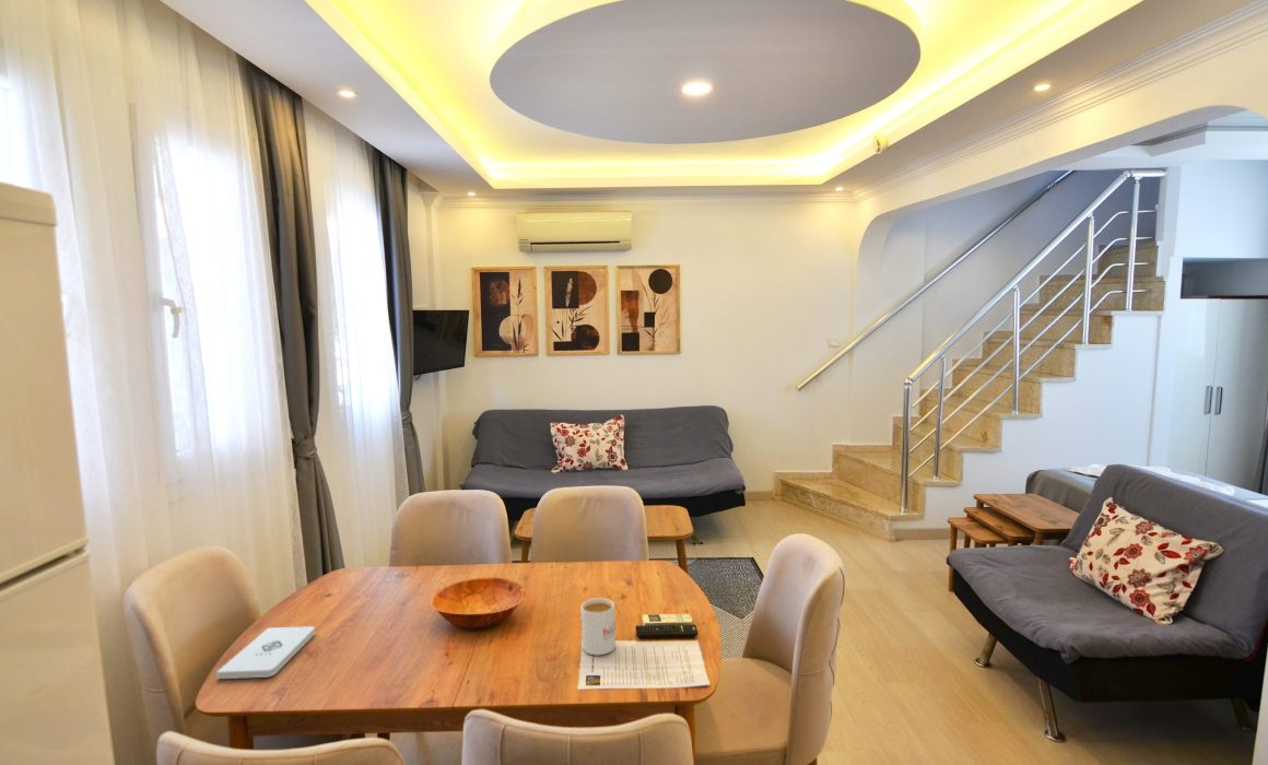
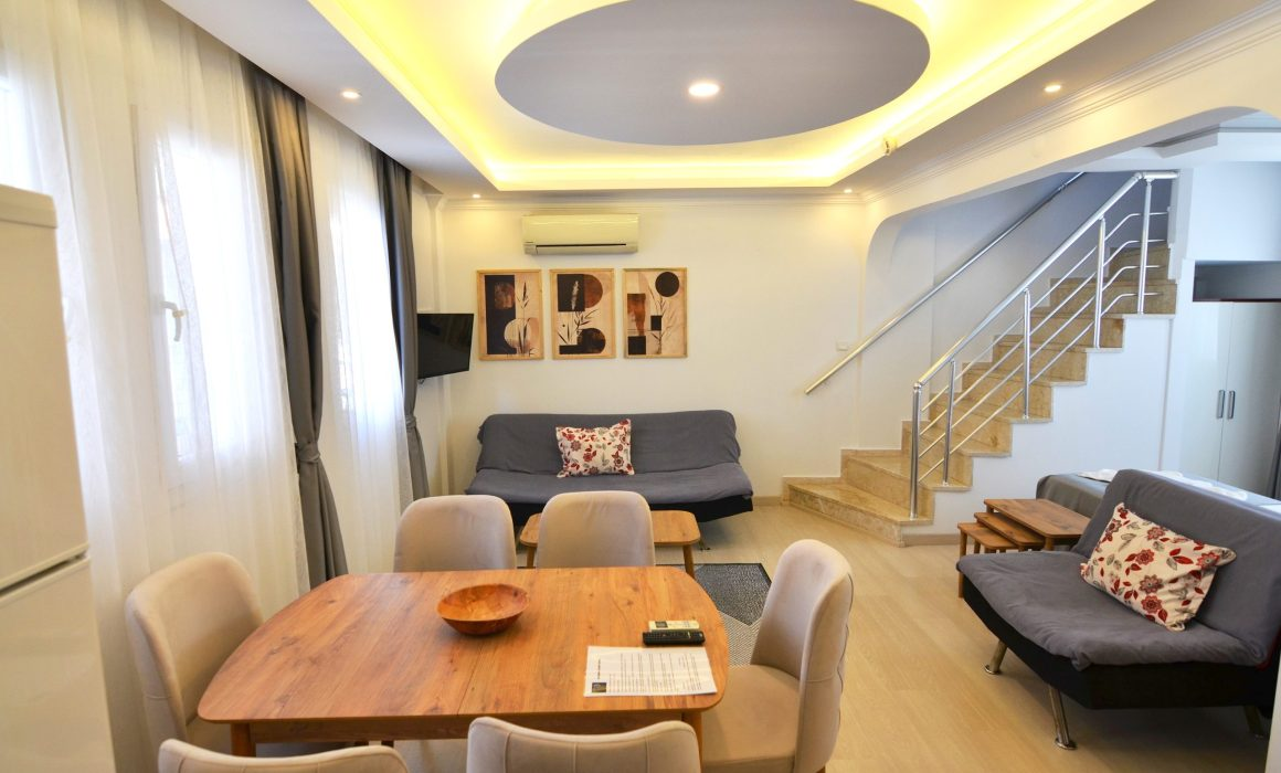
- mug (599, 622)
- notepad (270, 650)
